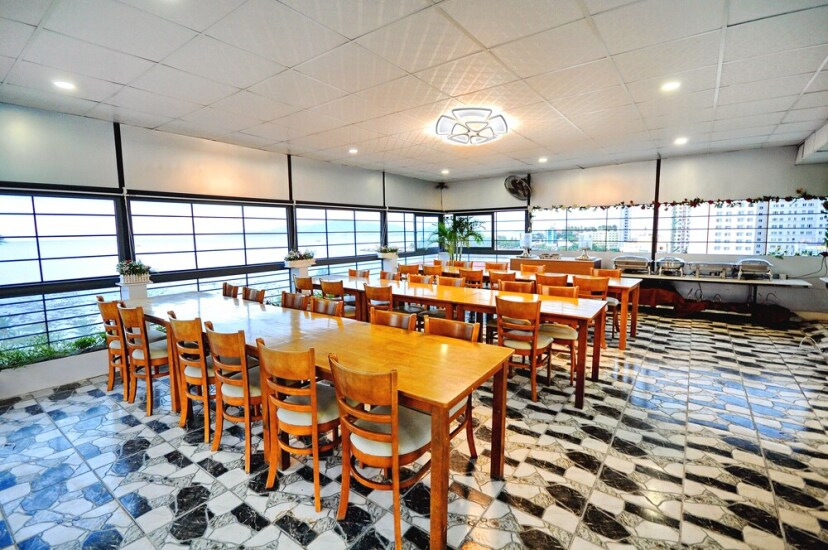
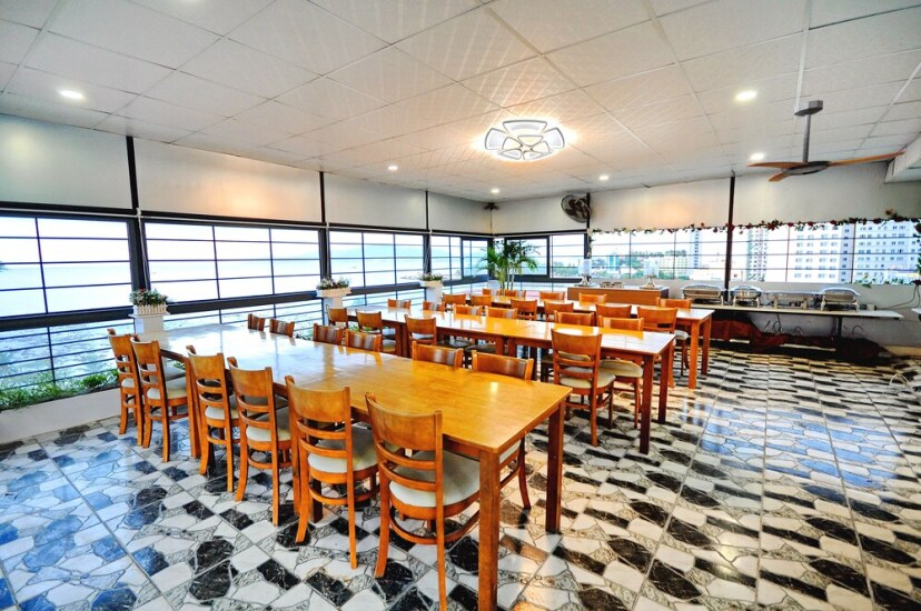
+ ceiling fan (809, 137)
